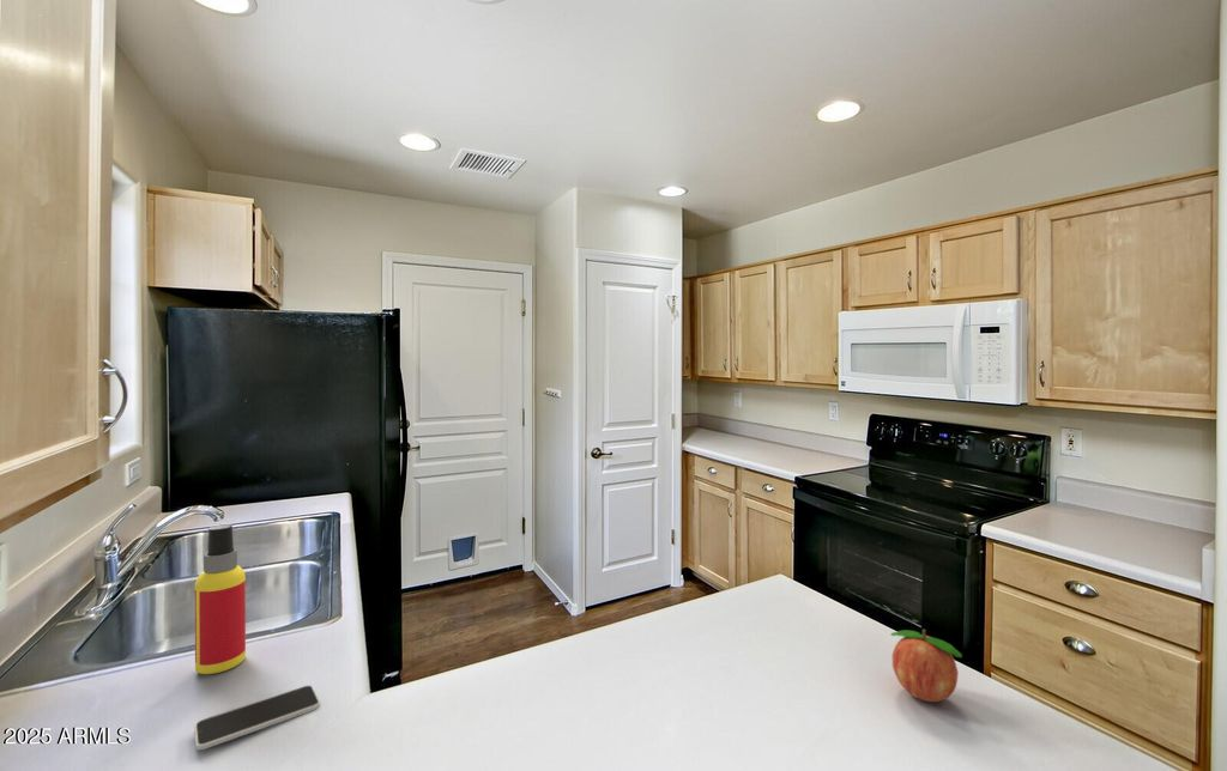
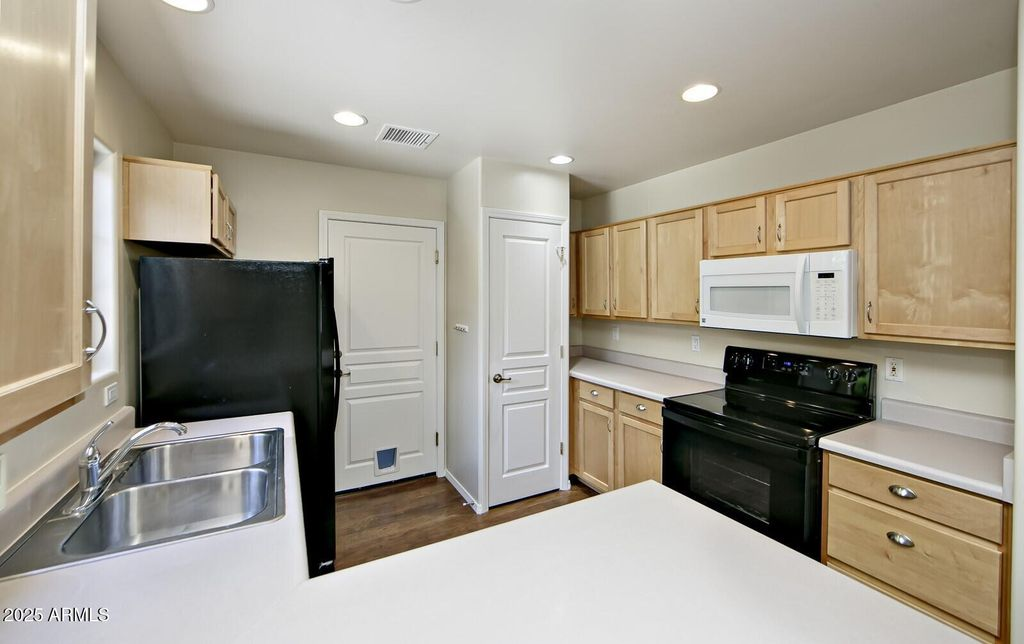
- spray bottle (220, 595)
- fruit (923, 662)
- smartphone (259, 715)
